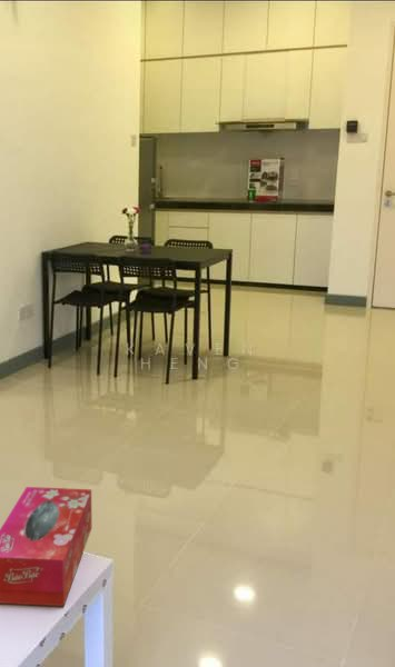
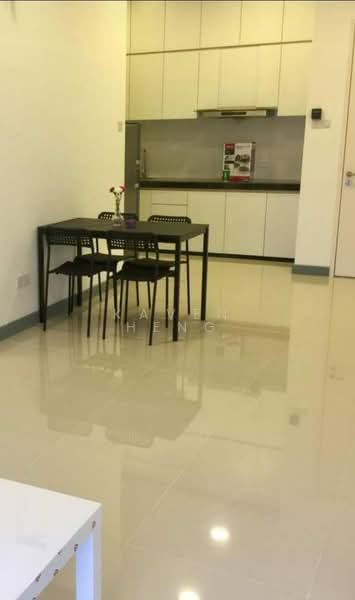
- tissue box (43, 540)
